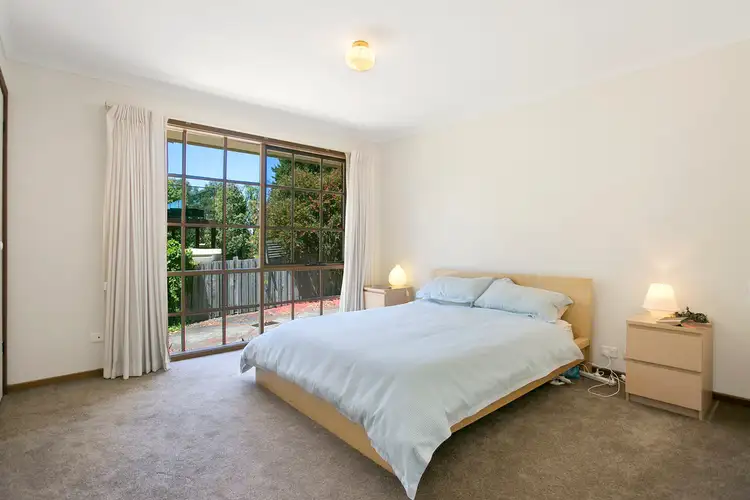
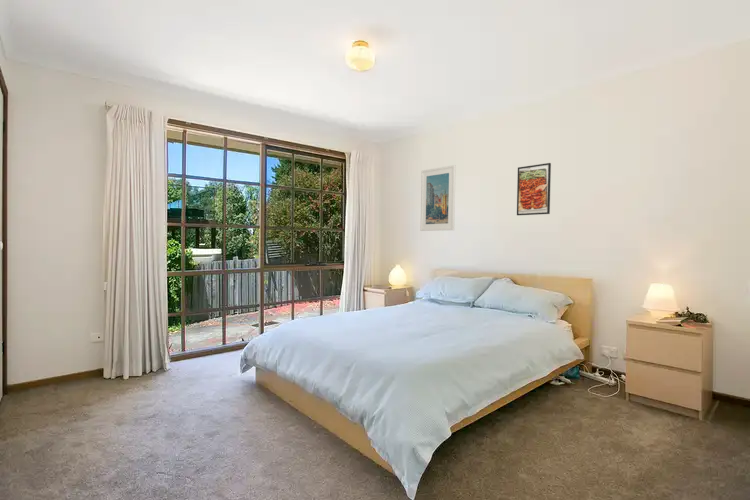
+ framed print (533, 190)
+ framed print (437, 199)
